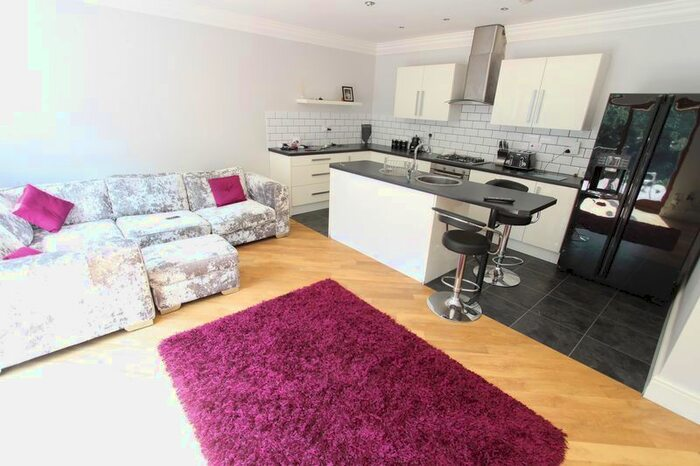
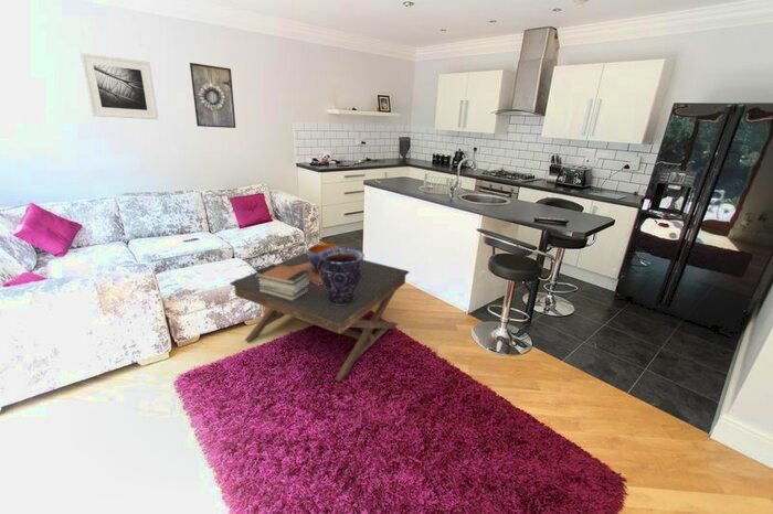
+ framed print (213, 97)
+ decorative bowl (320, 259)
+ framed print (121, 88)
+ book stack (283, 281)
+ vase (340, 277)
+ coffee table (326, 304)
